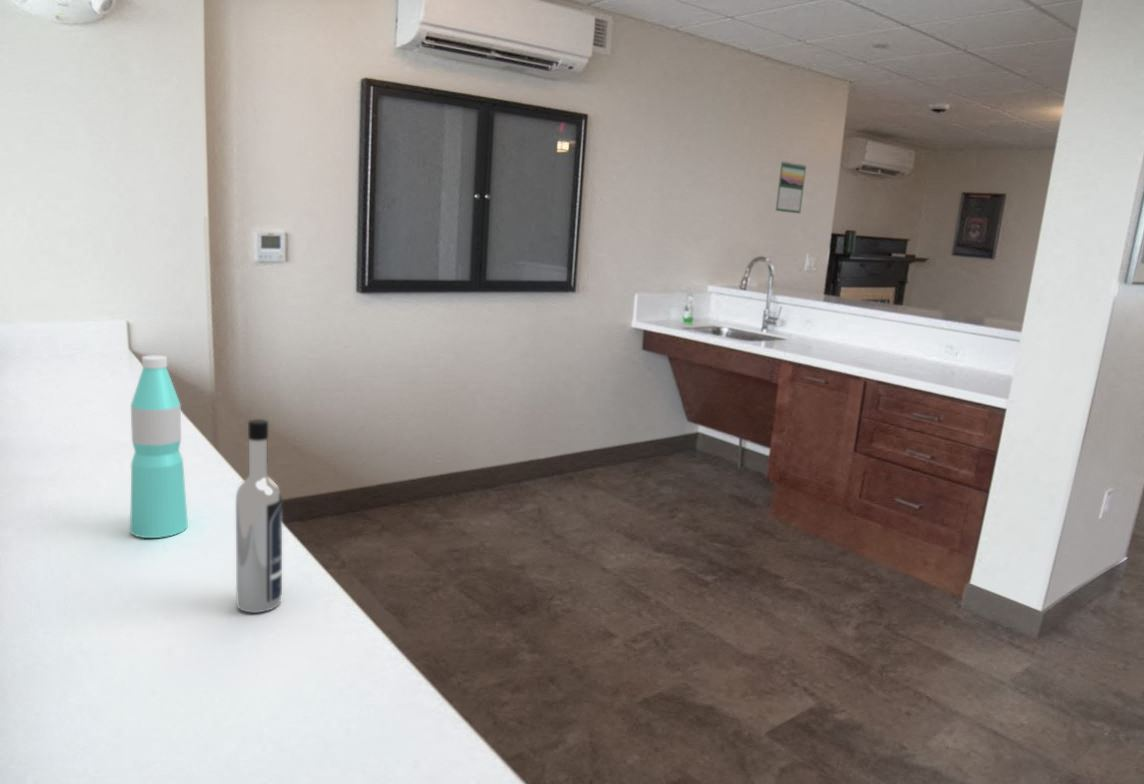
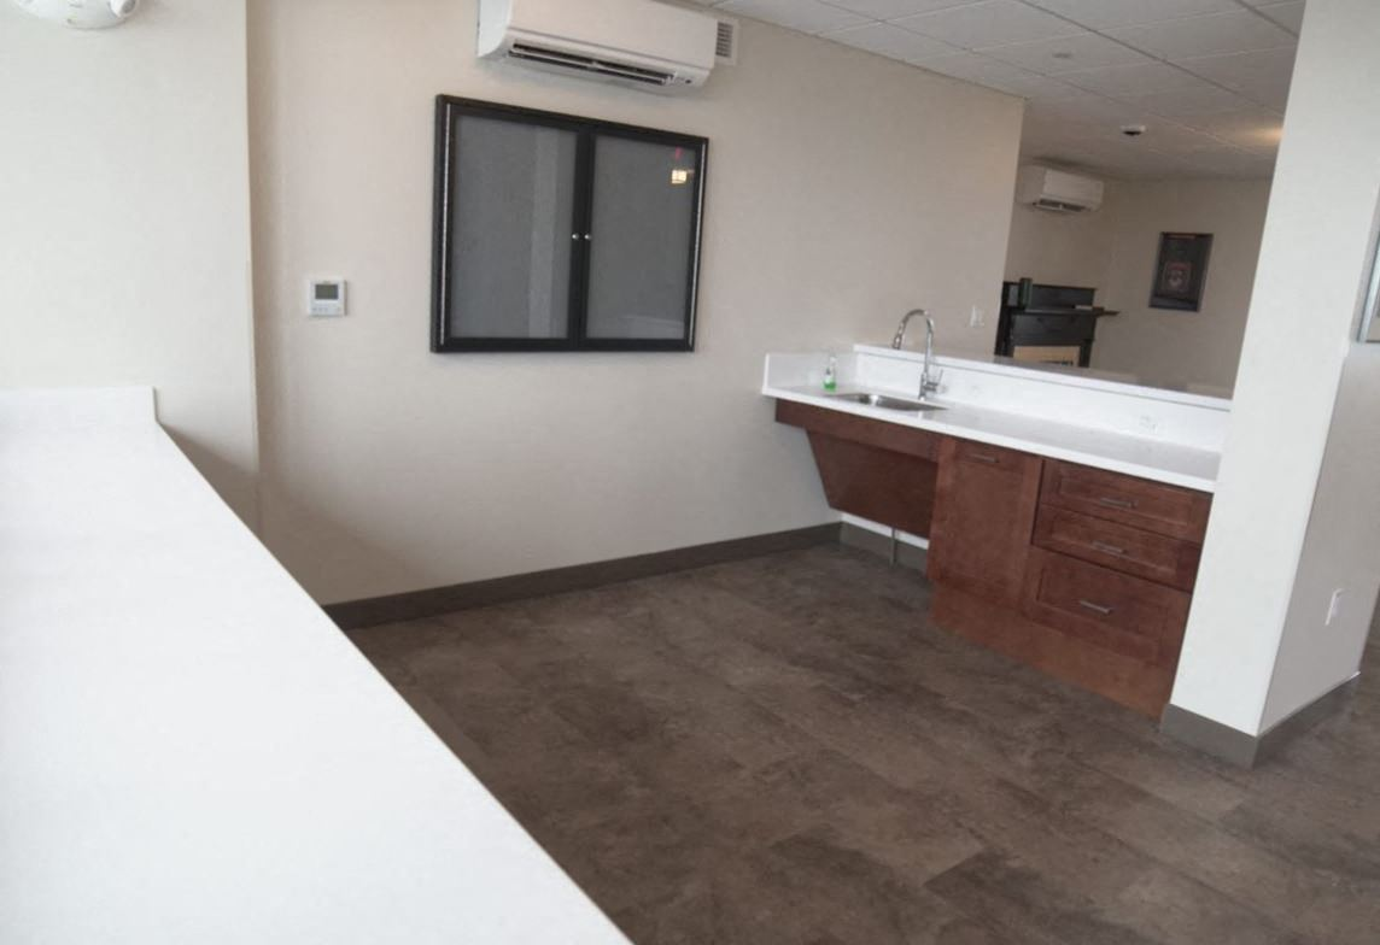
- calendar (790, 187)
- water bottle (157, 444)
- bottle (259, 514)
